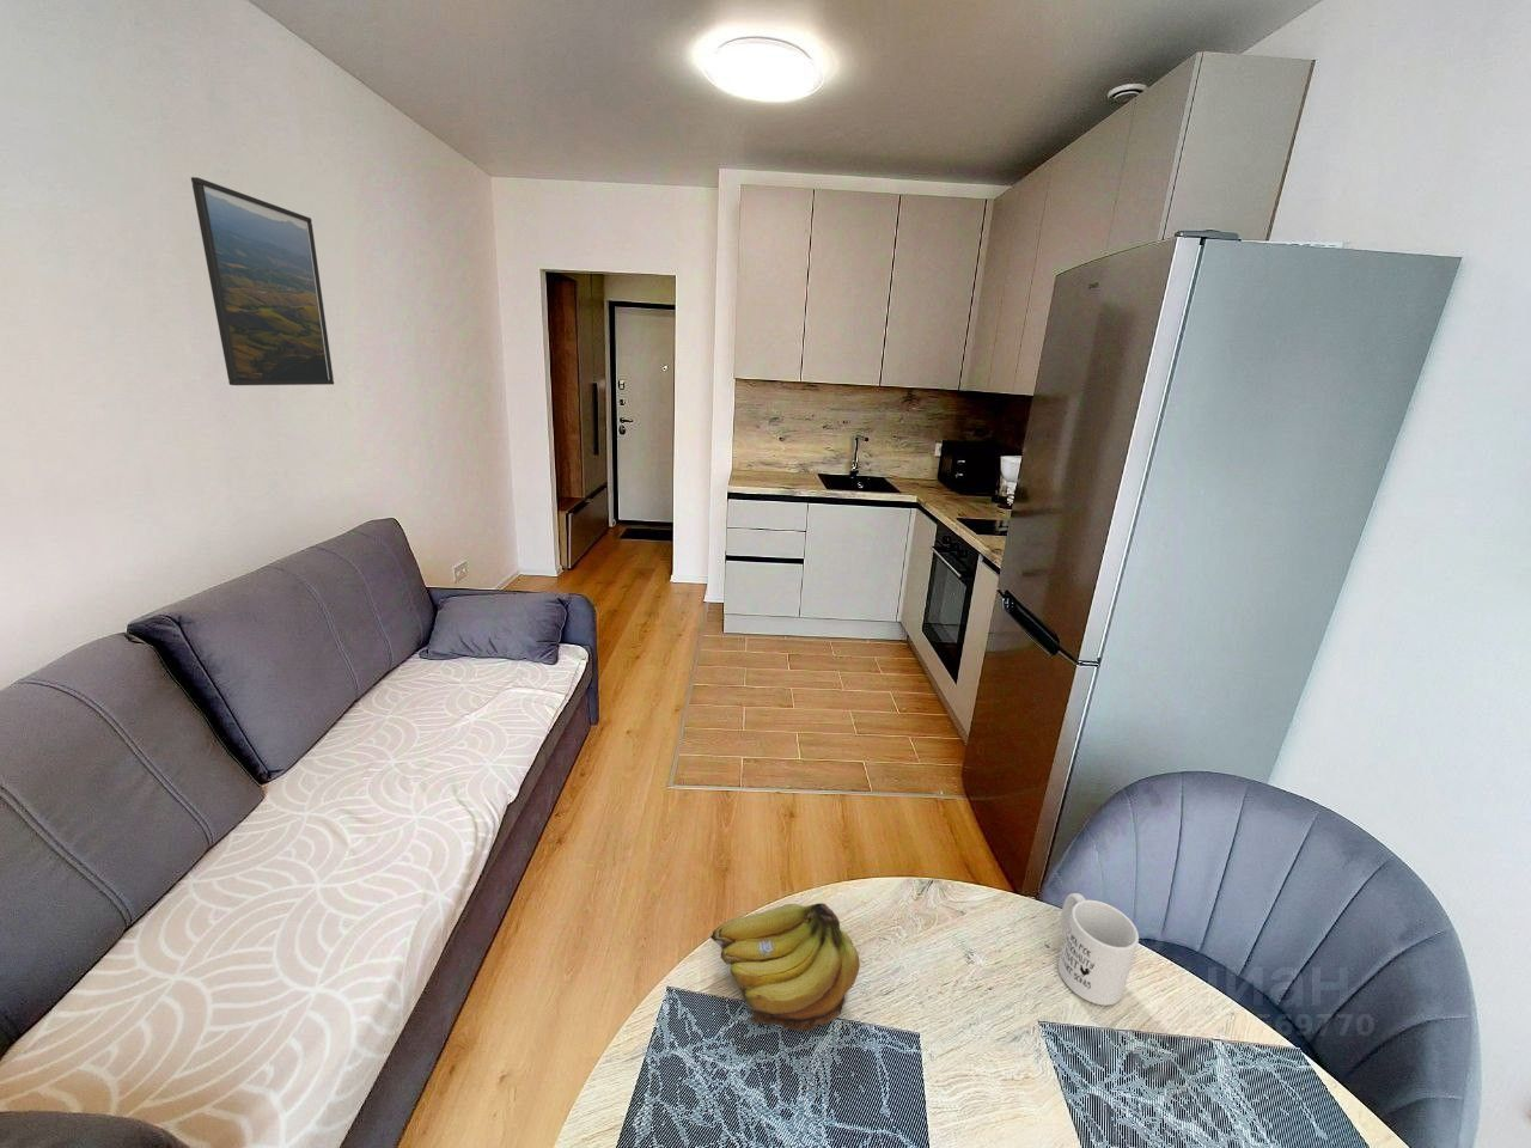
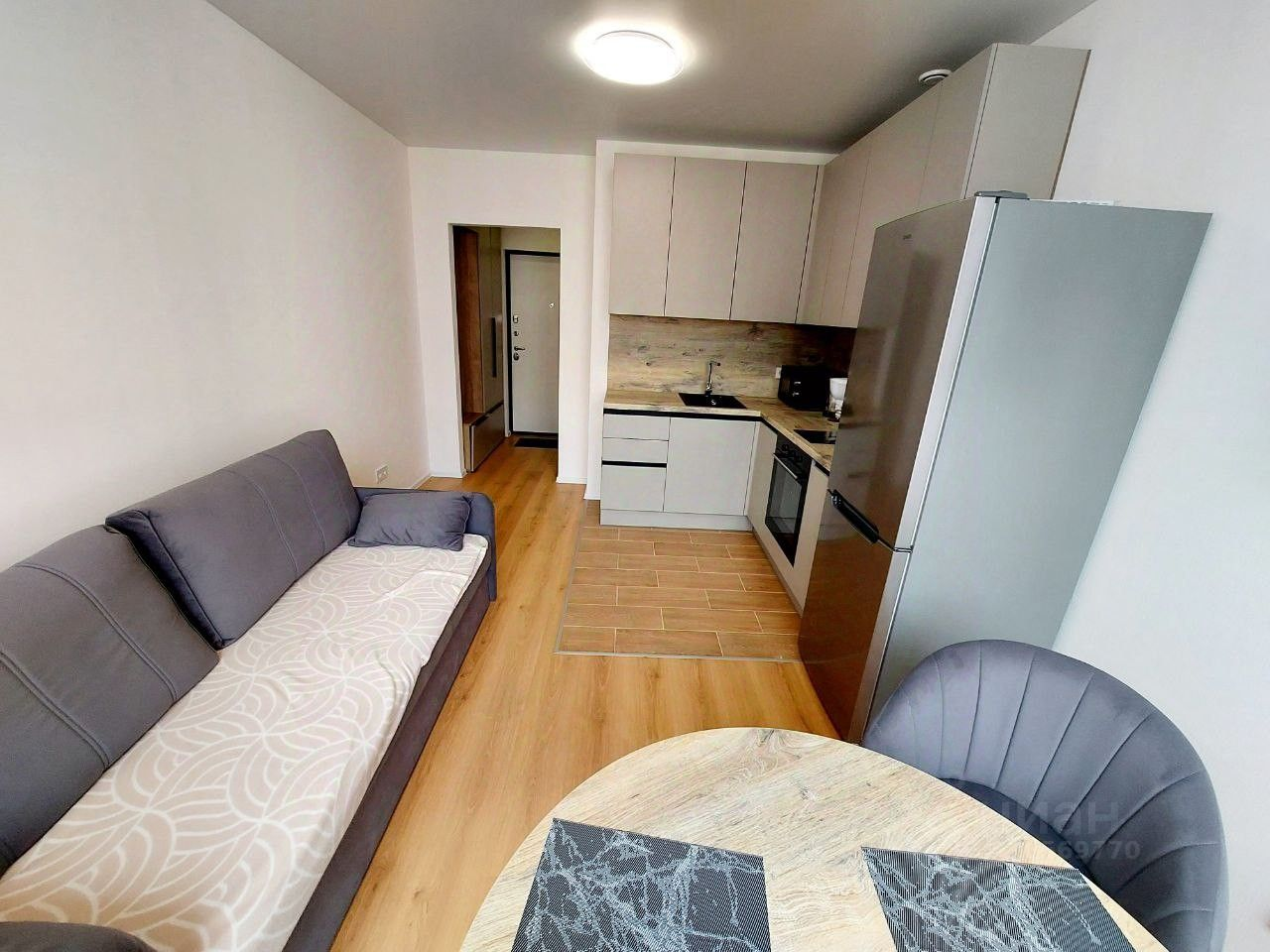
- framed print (272, 295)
- mug (1089, 939)
- fruit (782, 947)
